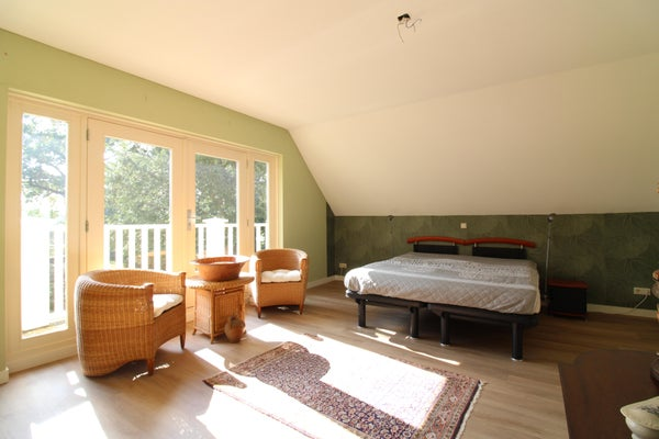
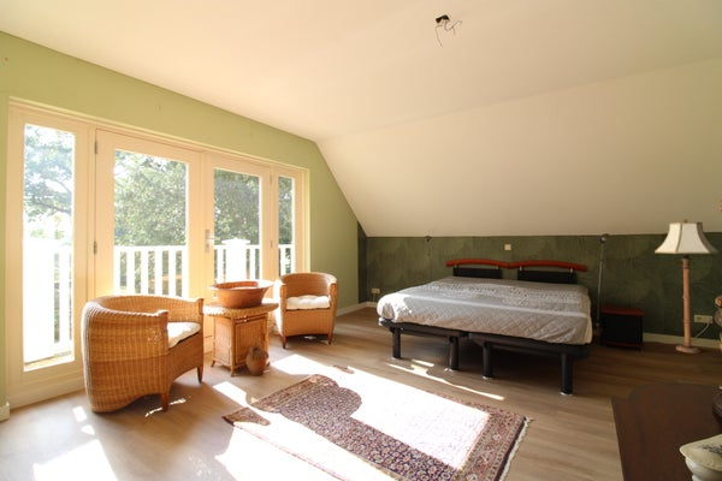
+ floor lamp (686, 284)
